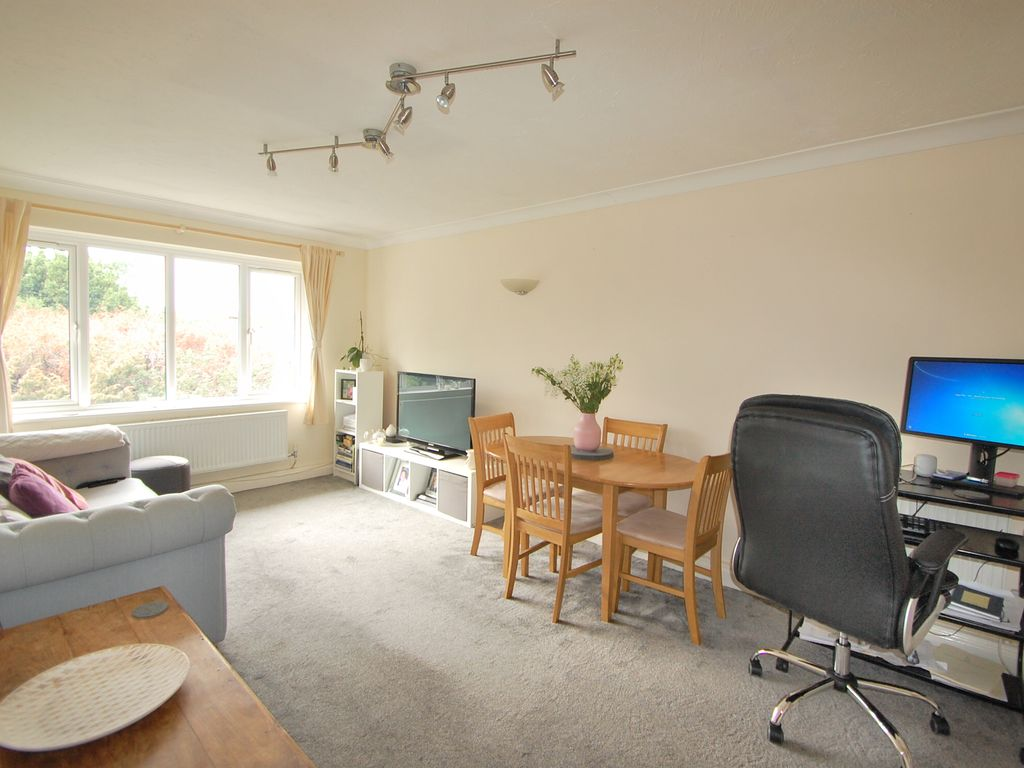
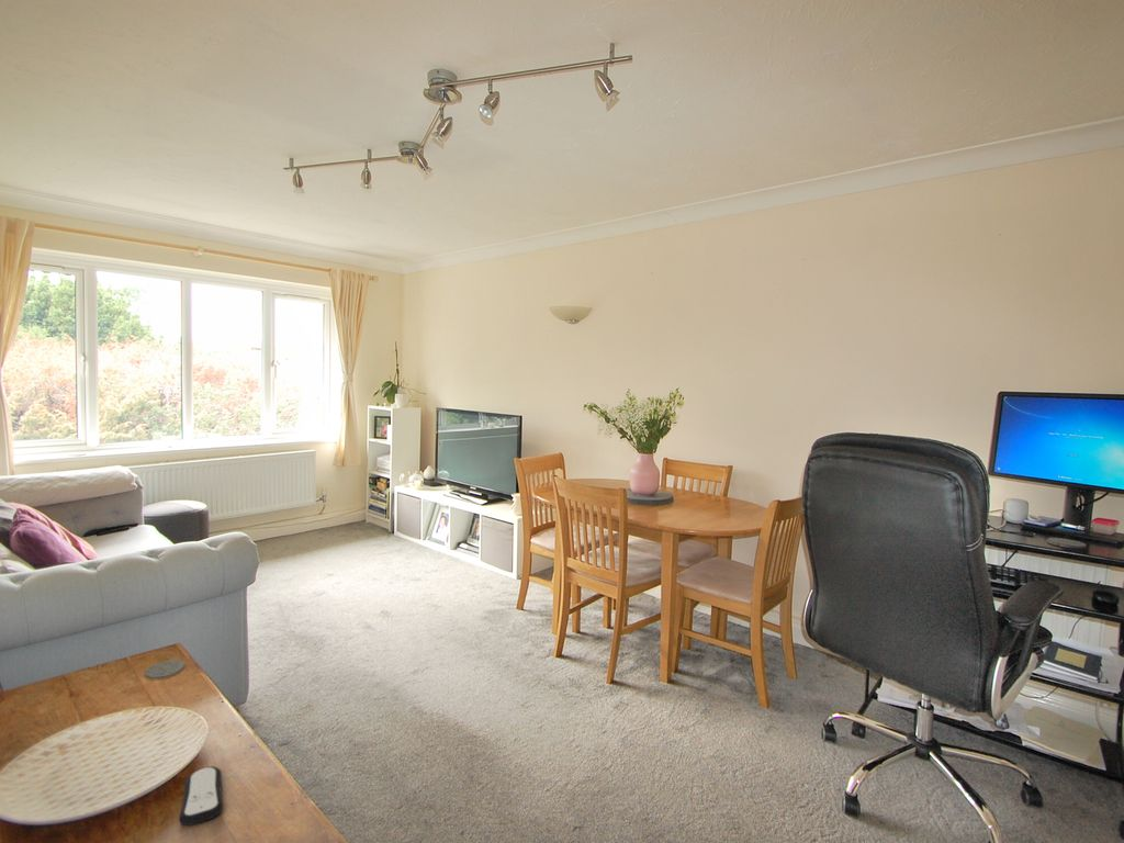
+ remote control (202, 793)
